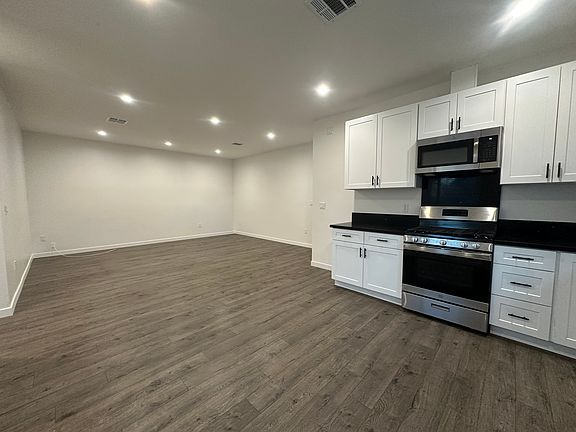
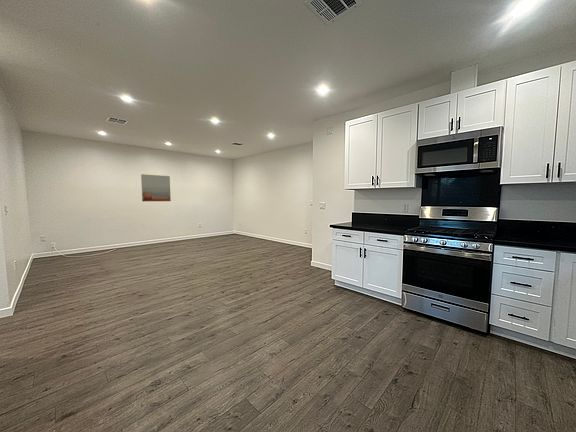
+ wall art (156, 188)
